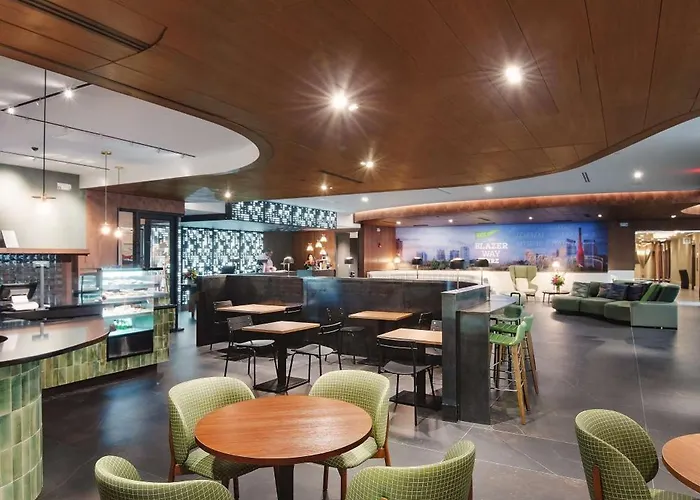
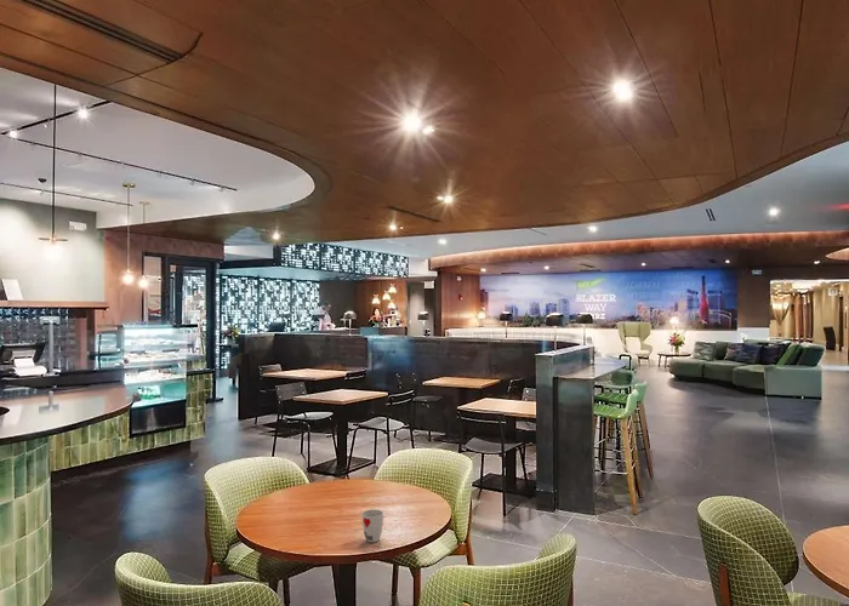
+ cup (372, 526)
